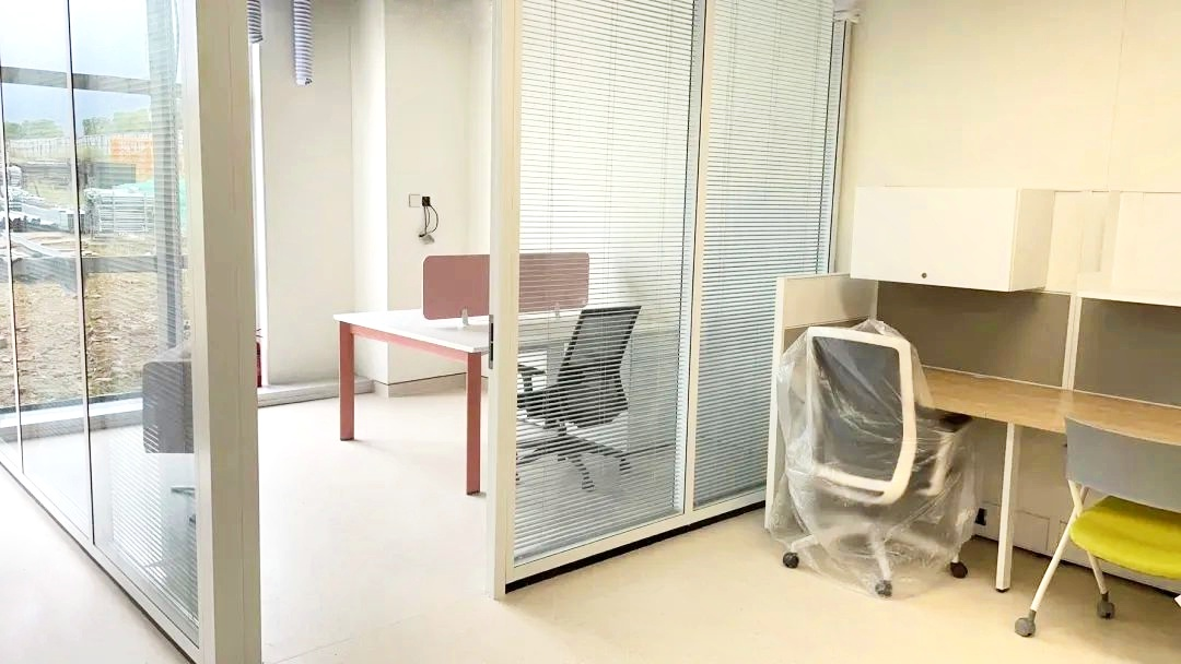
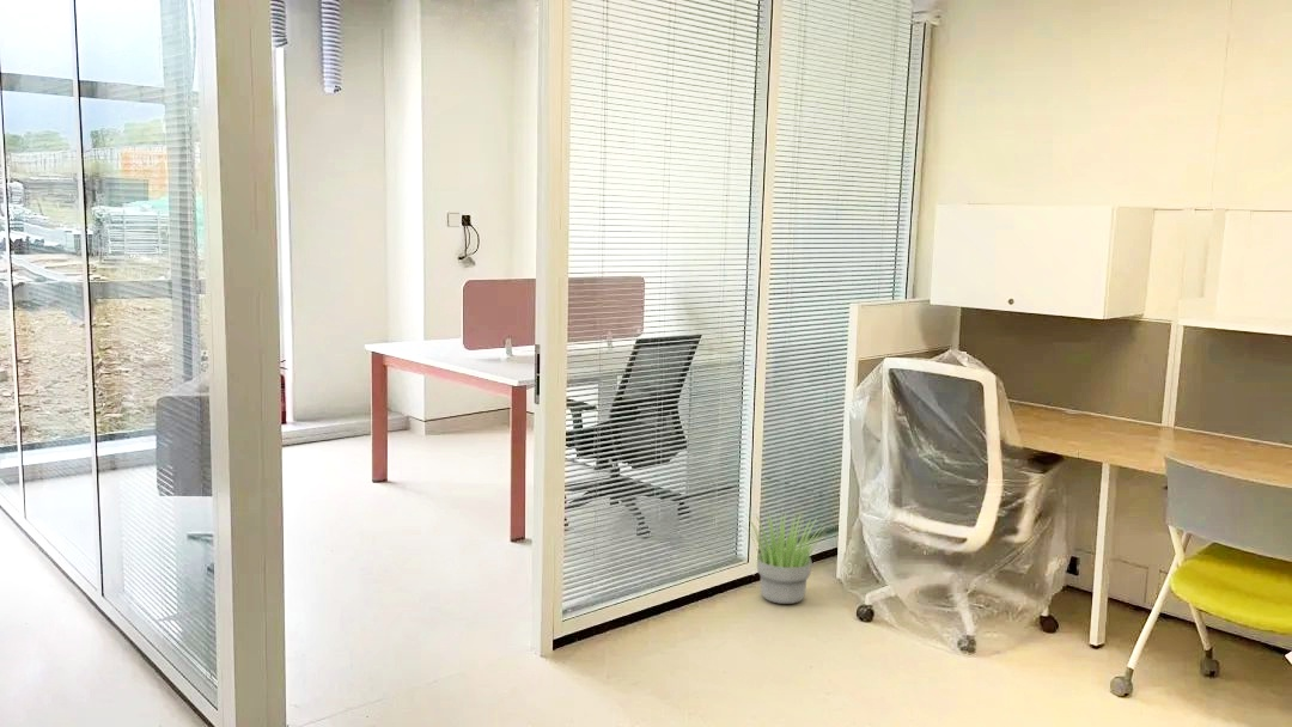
+ potted plant (784, 561)
